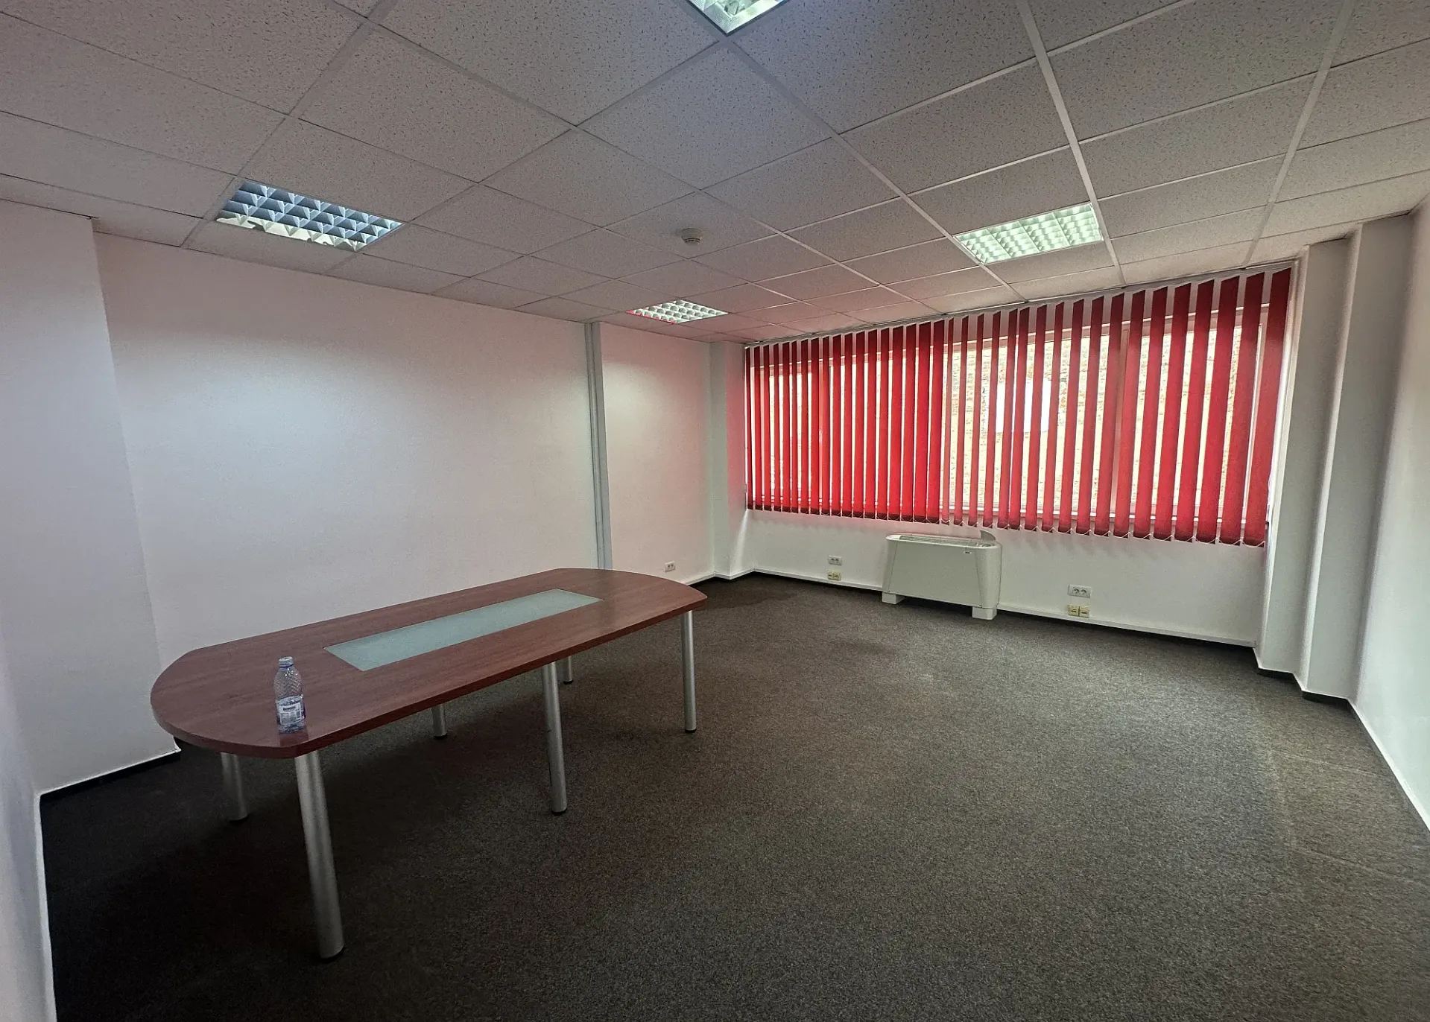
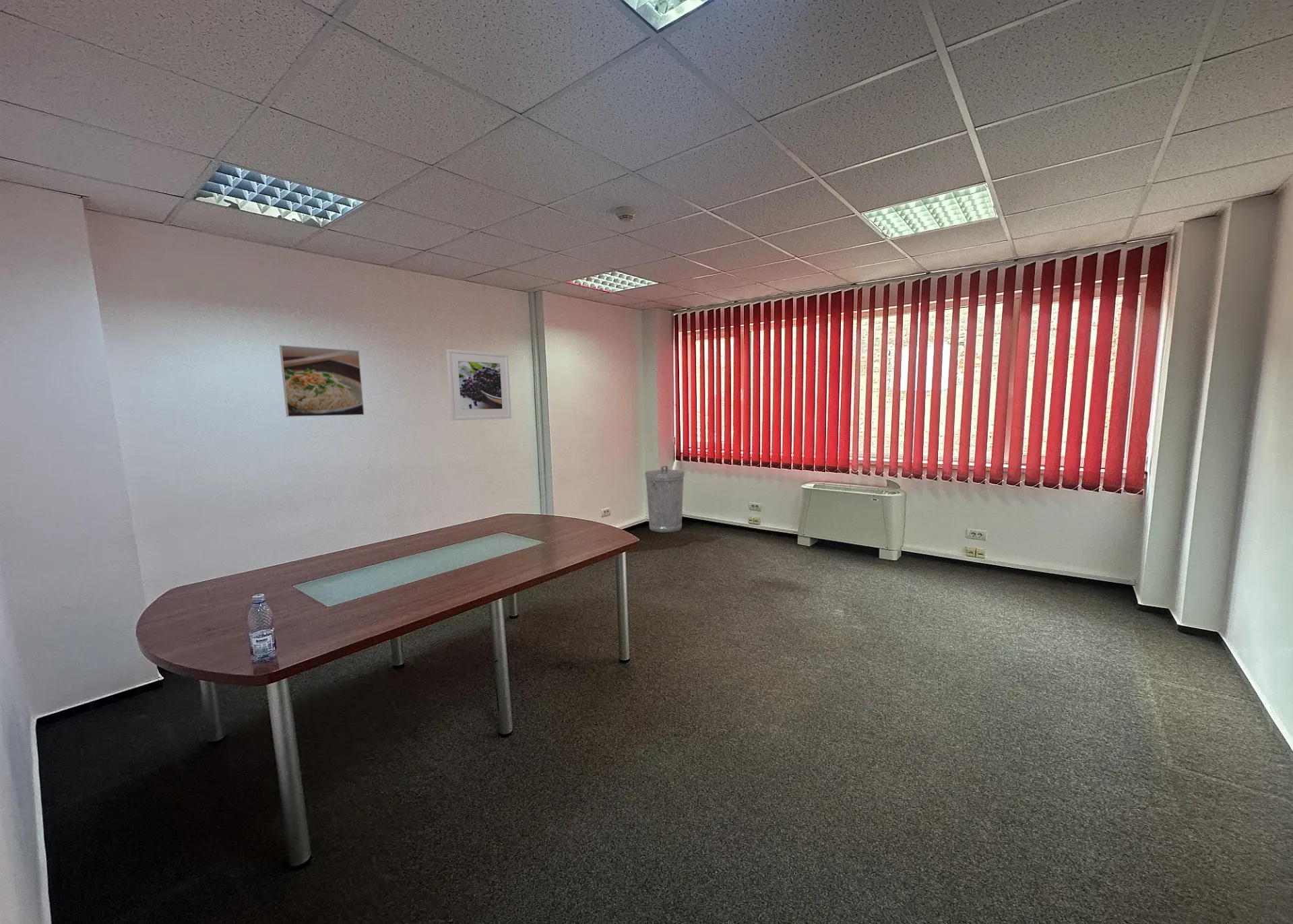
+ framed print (480, 385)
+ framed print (324, 382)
+ trash can (665, 497)
